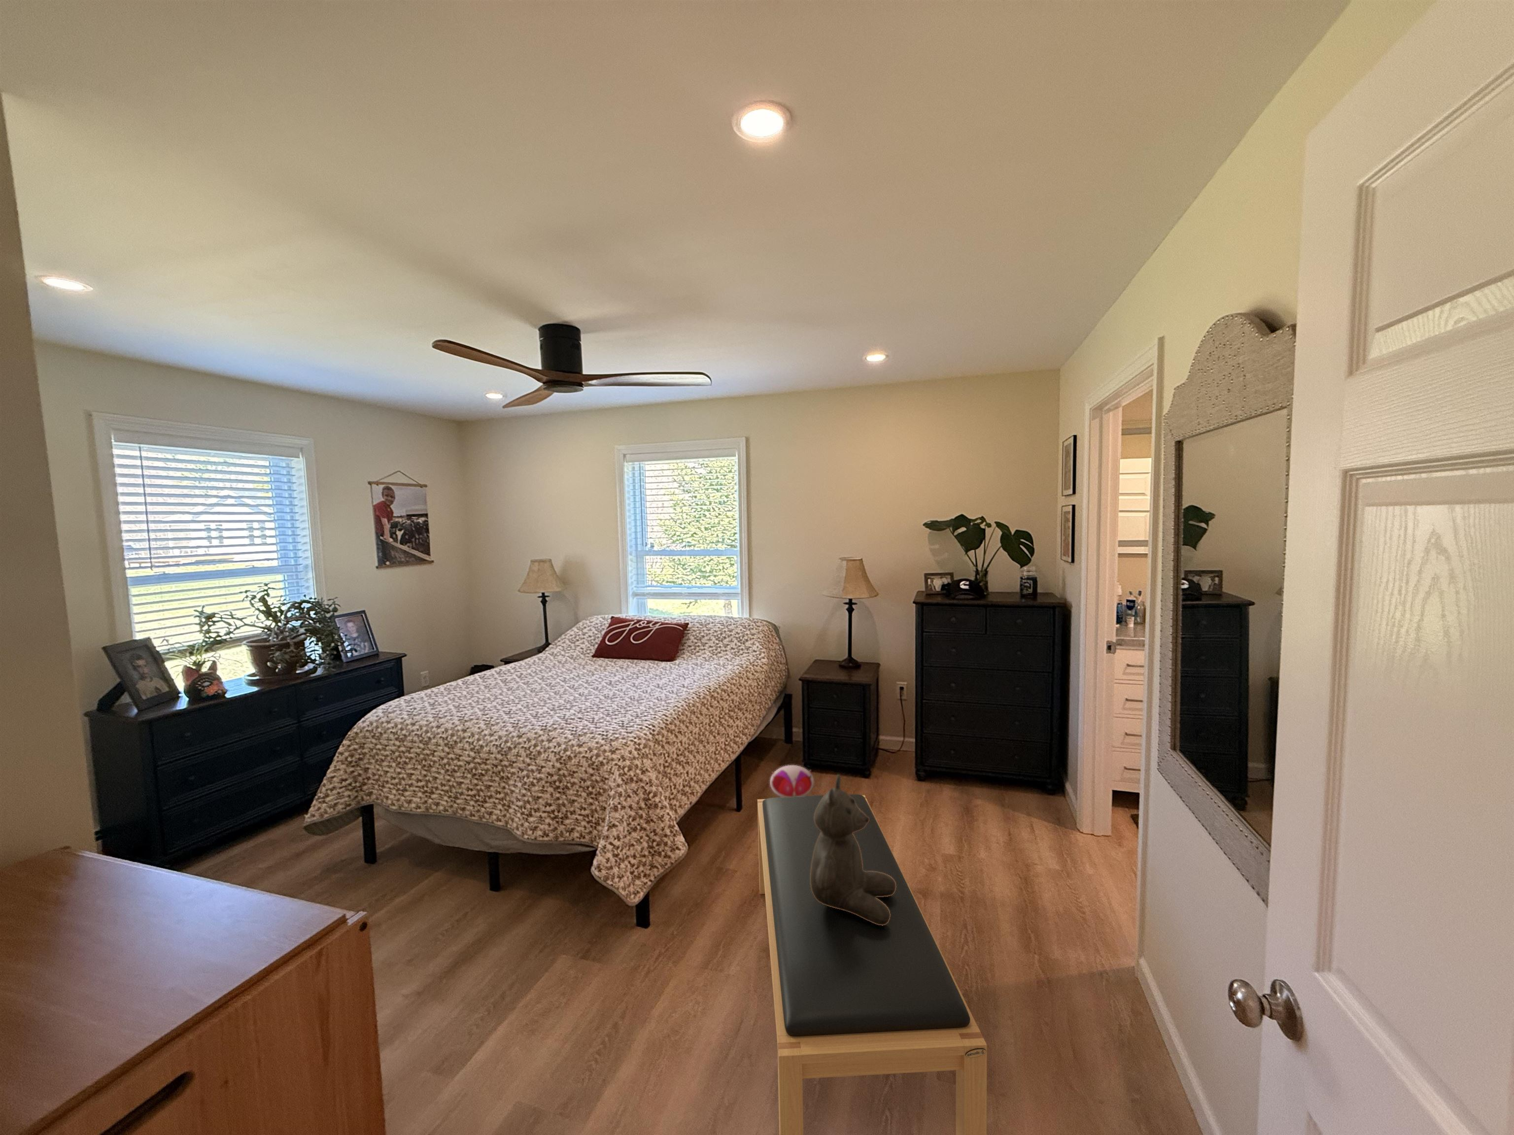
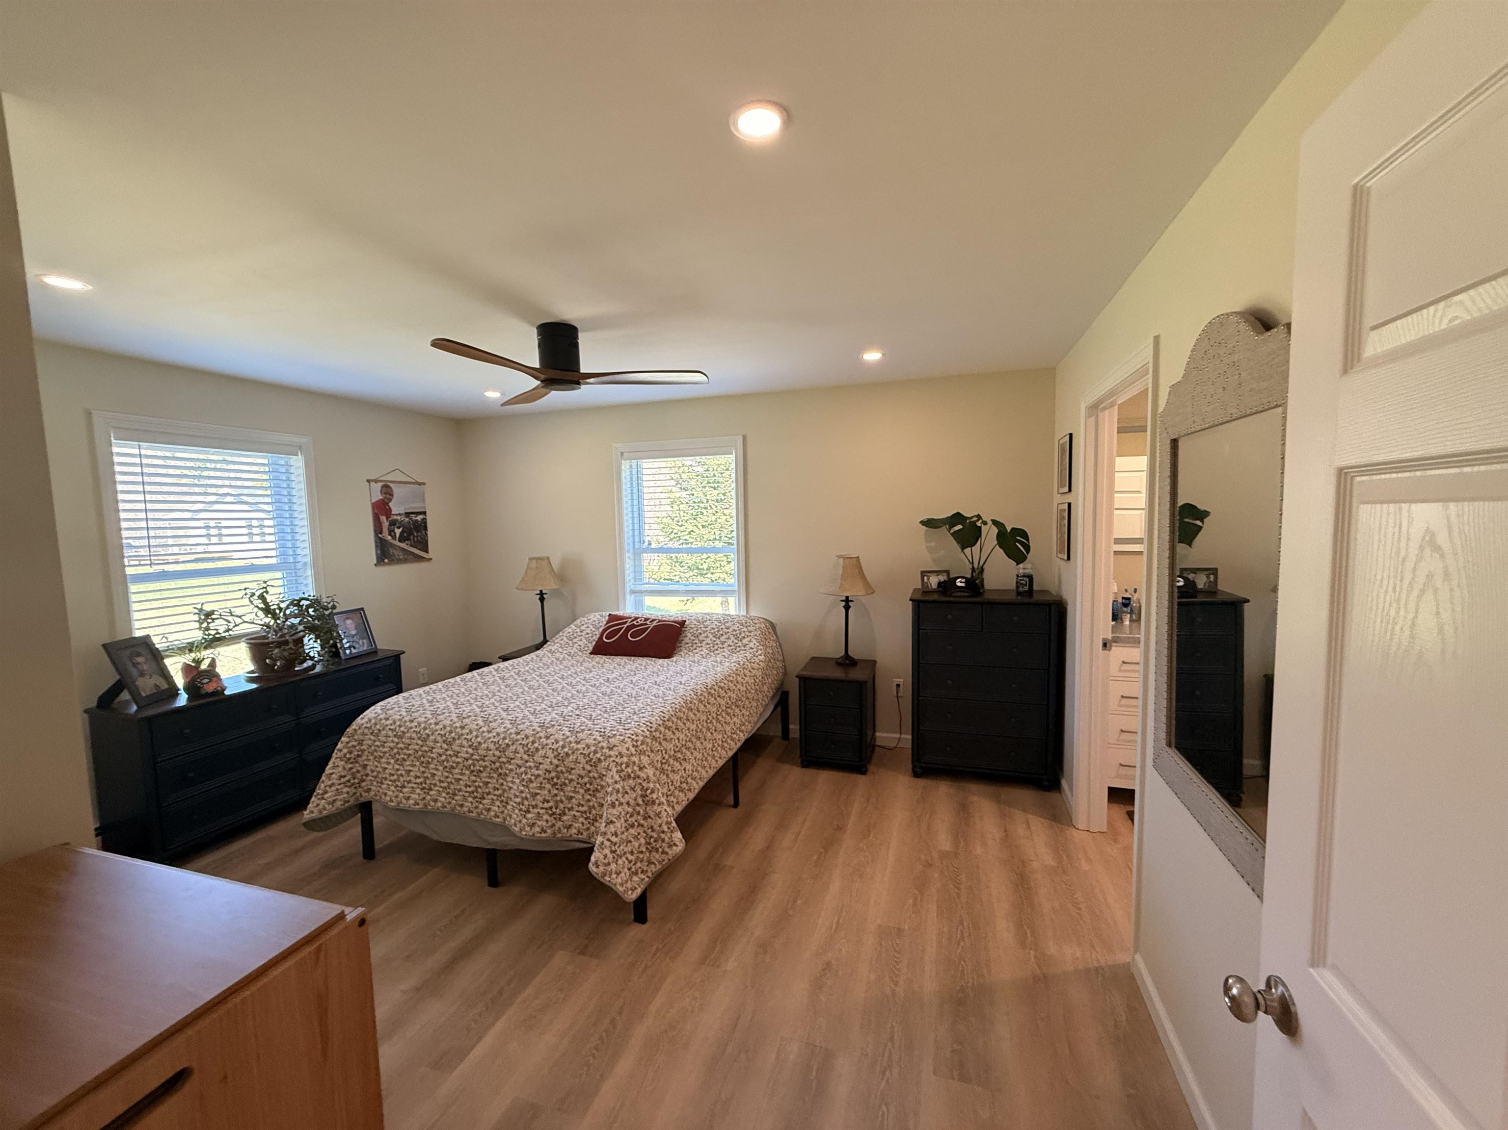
- bench (837, 934)
- plush toy (792, 784)
- teddy bear (852, 843)
